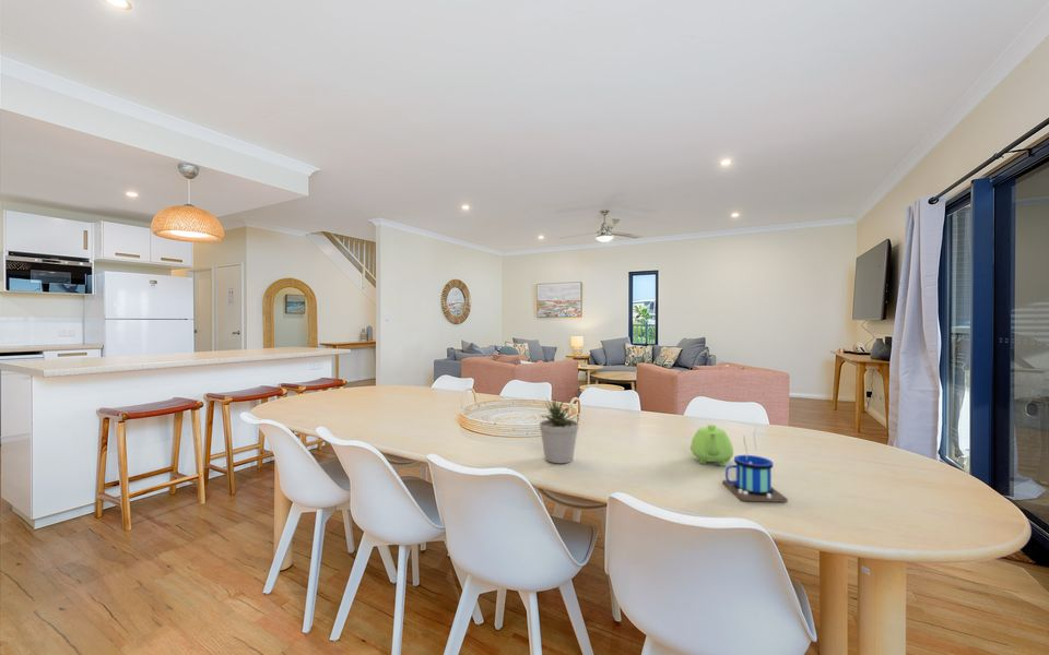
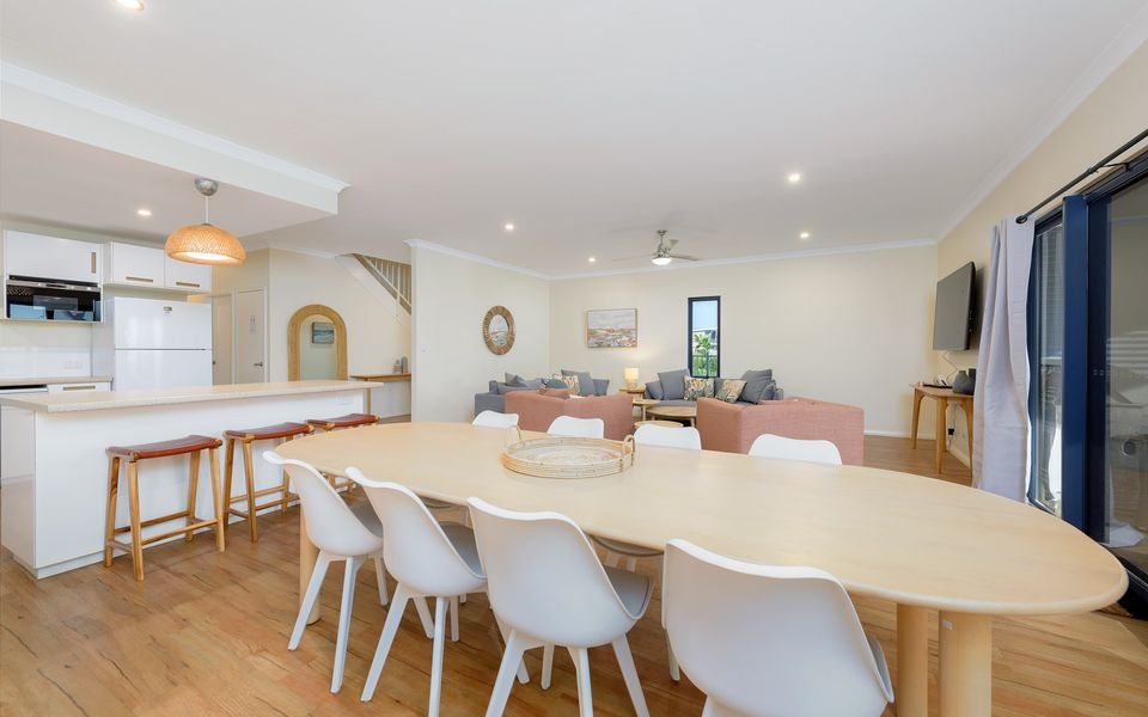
- potted plant (559, 428)
- teapot (711, 443)
- mug (750, 456)
